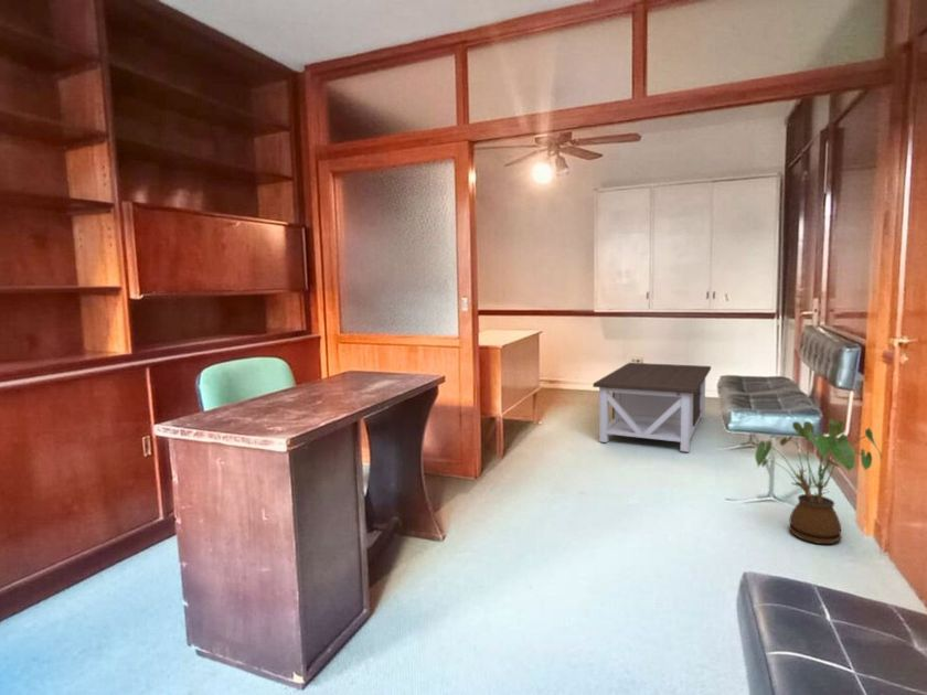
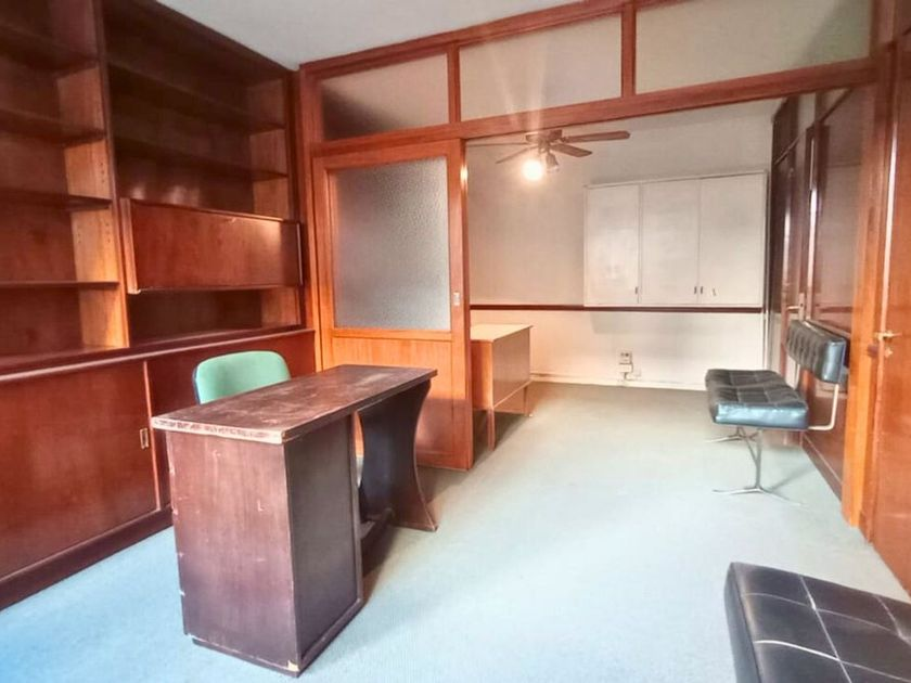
- coffee table (656, 400)
- house plant (812, 479)
